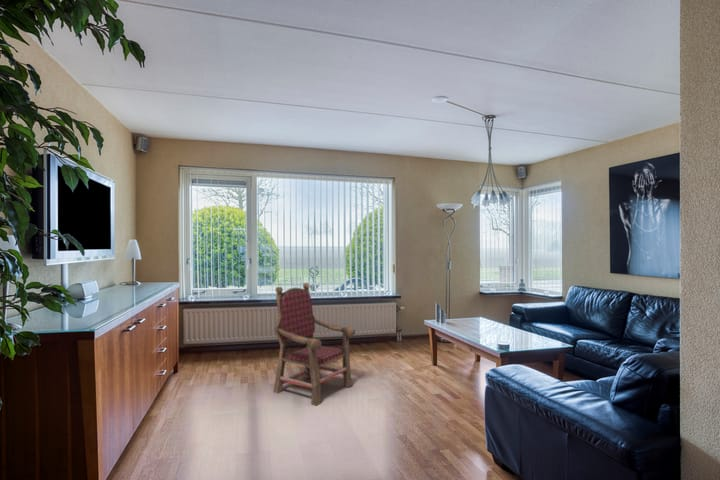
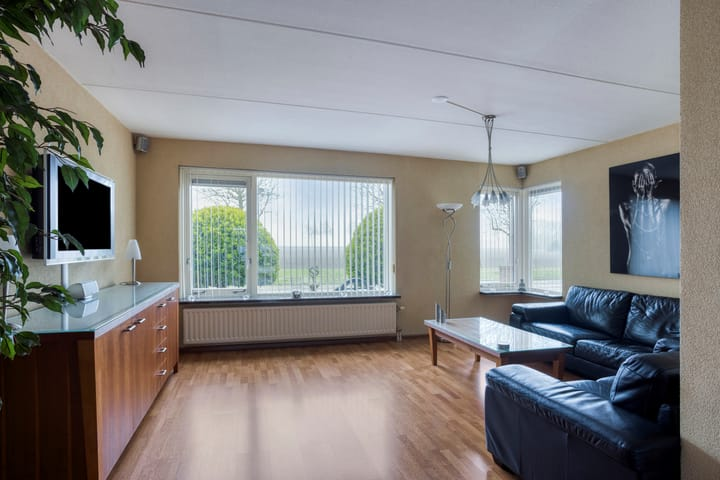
- armchair (313, 338)
